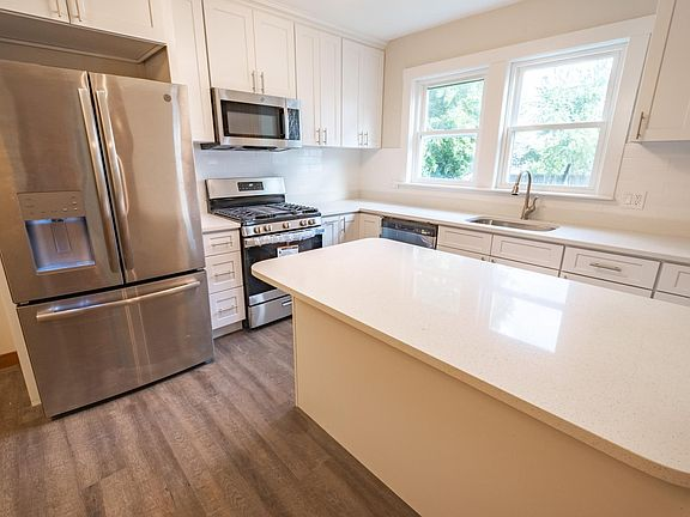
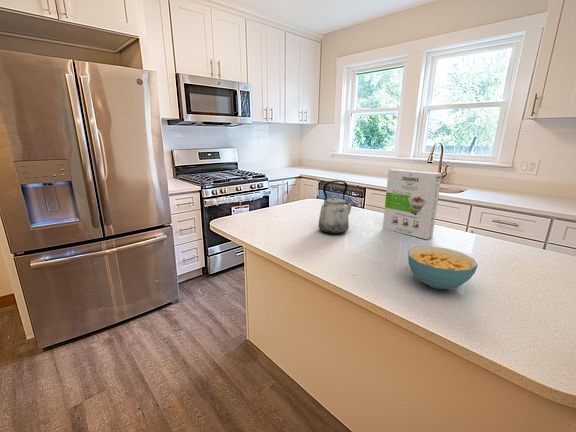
+ cereal bowl (438, 271)
+ cereal box (410, 202)
+ kettle (338, 205)
